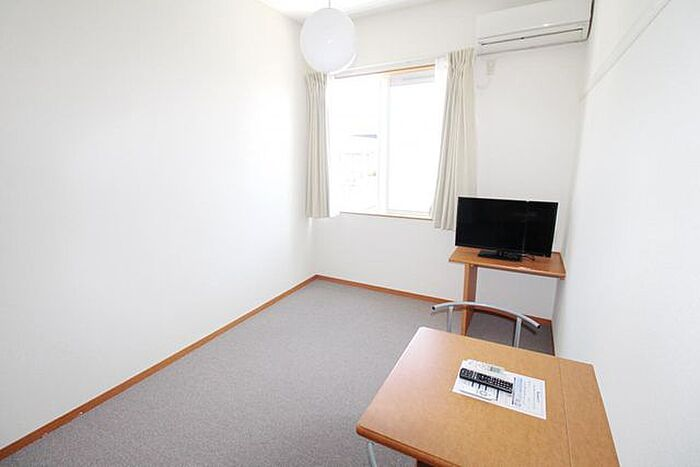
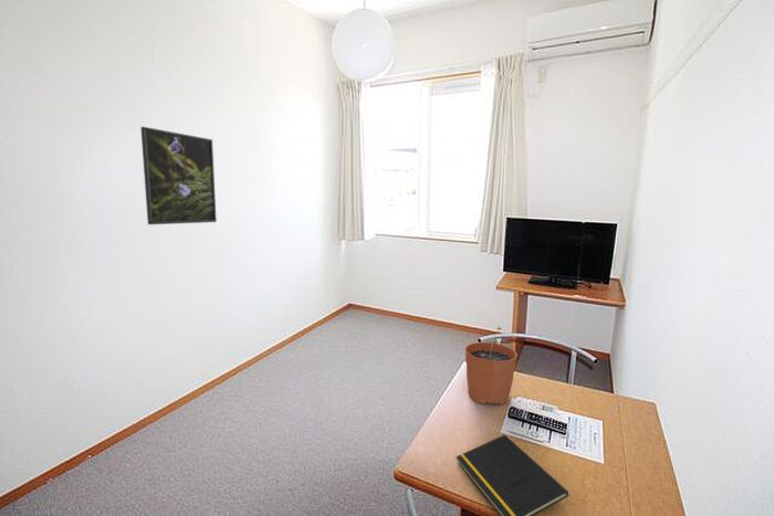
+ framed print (181, 179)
+ notepad (508, 474)
+ plant pot (490, 361)
